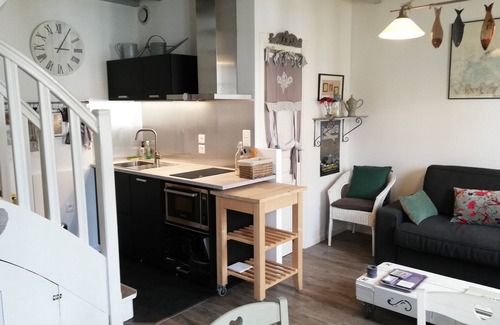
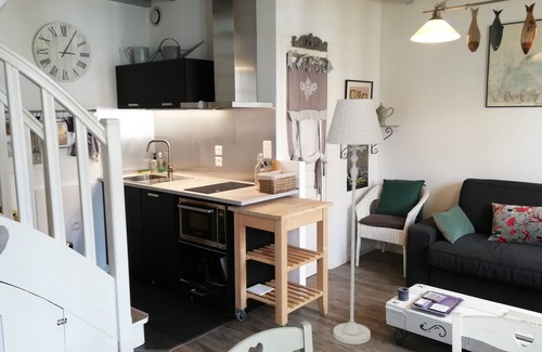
+ floor lamp (353, 221)
